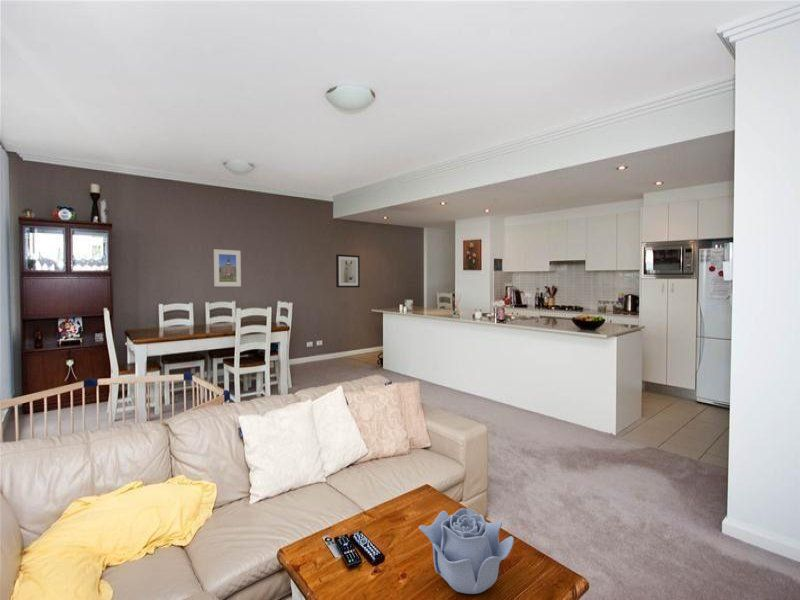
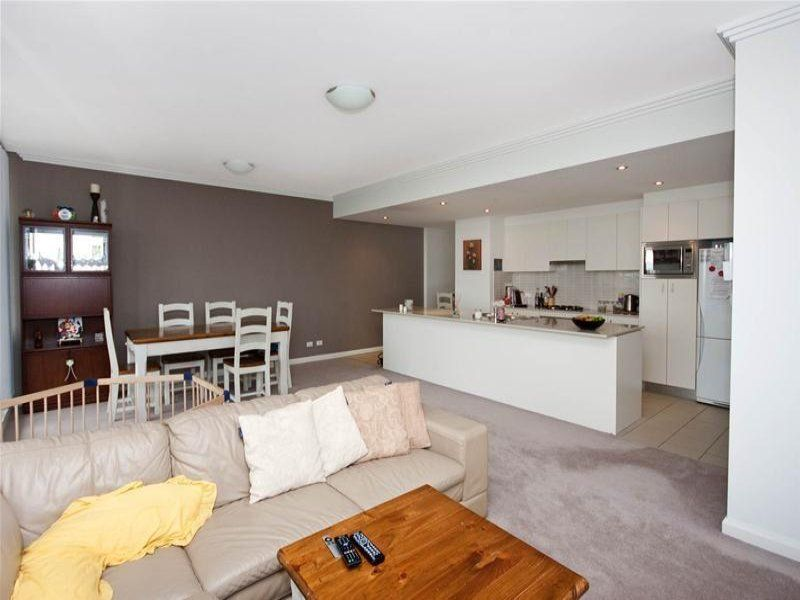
- wall art (348, 271)
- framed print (227, 268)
- decorative bowl (466, 548)
